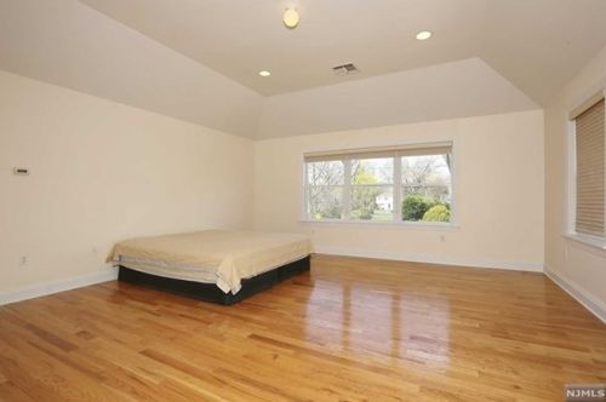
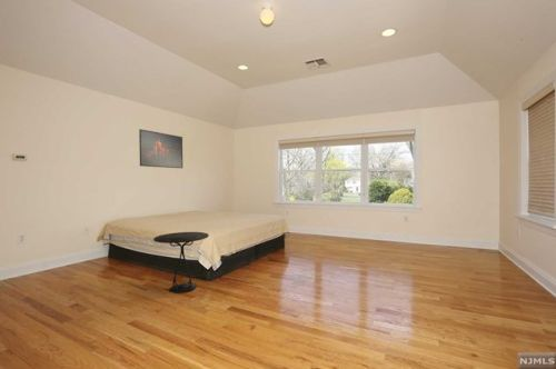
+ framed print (162, 150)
+ side table (183, 260)
